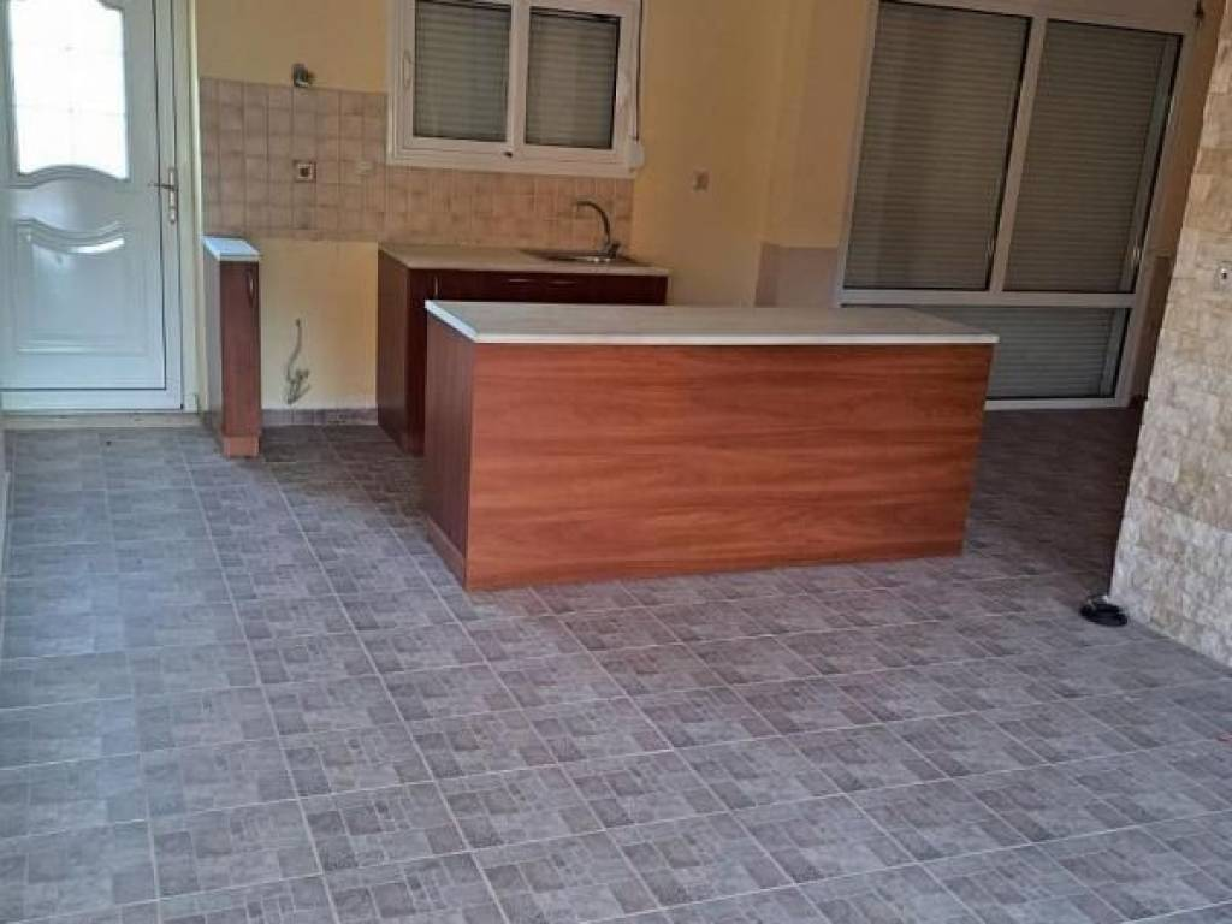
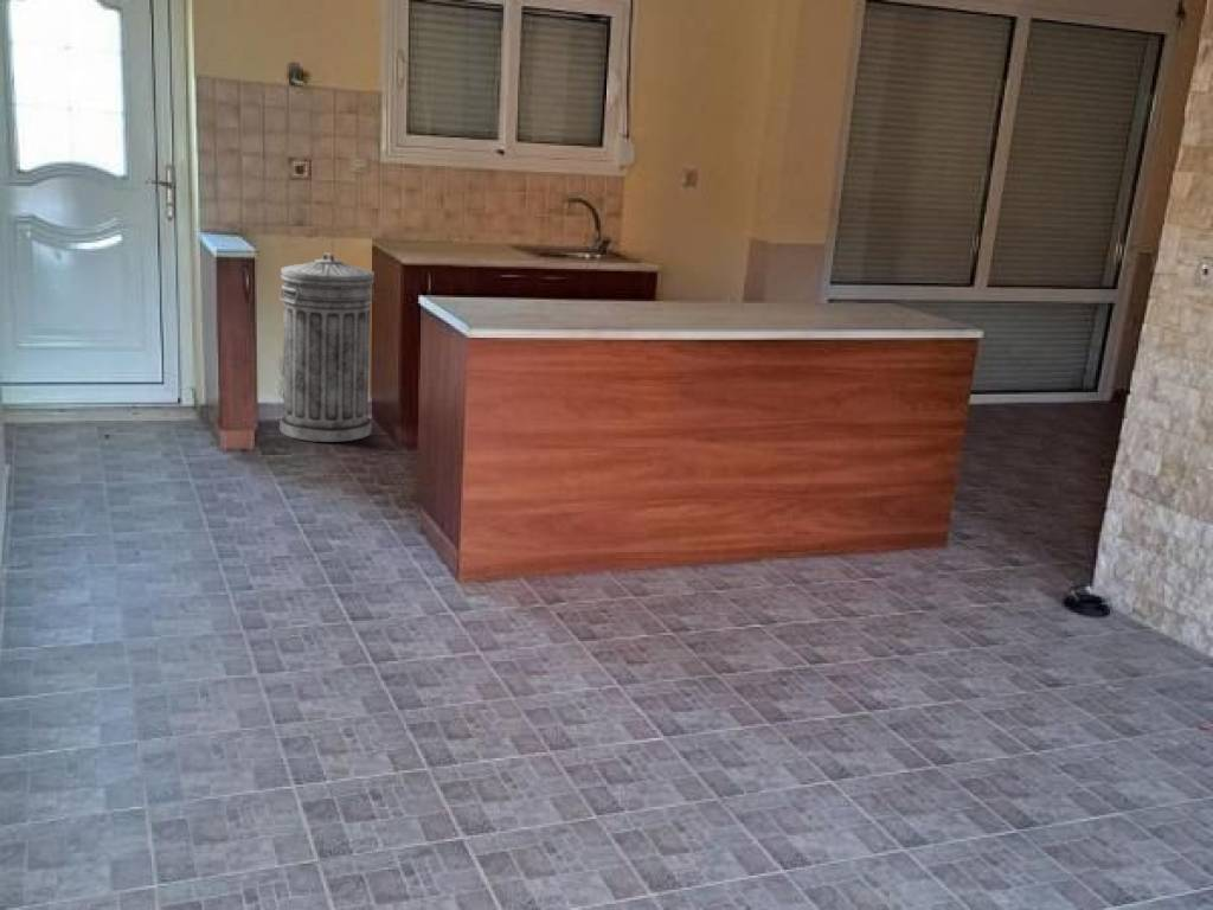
+ trash can (327, 344)
